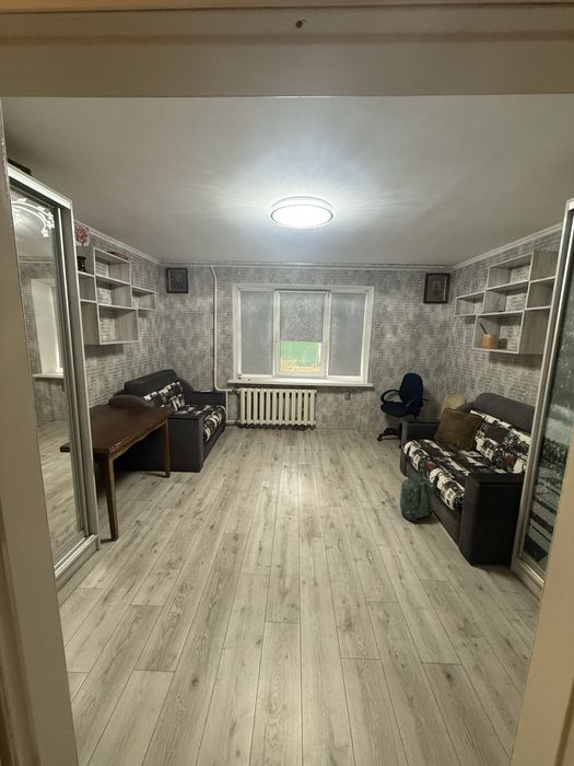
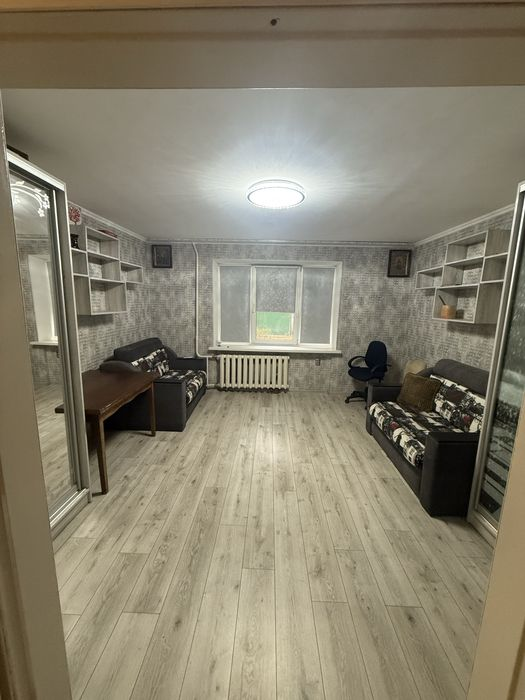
- backpack (408, 492)
